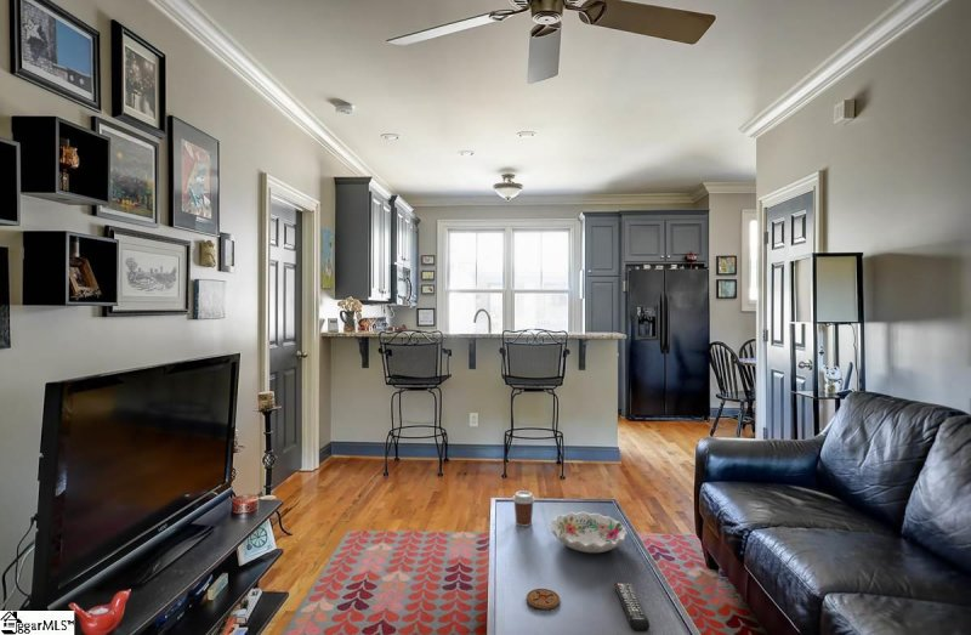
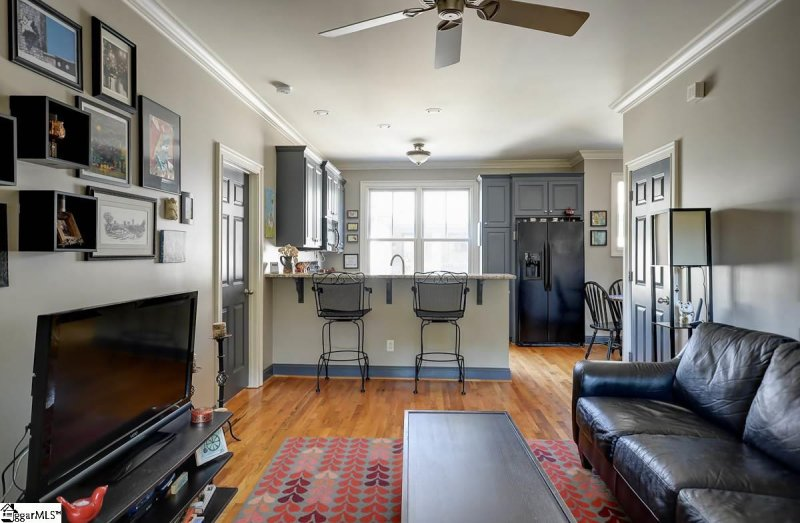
- decorative bowl (587, 534)
- remote control (630, 603)
- coaster (543, 599)
- coffee cup (523, 508)
